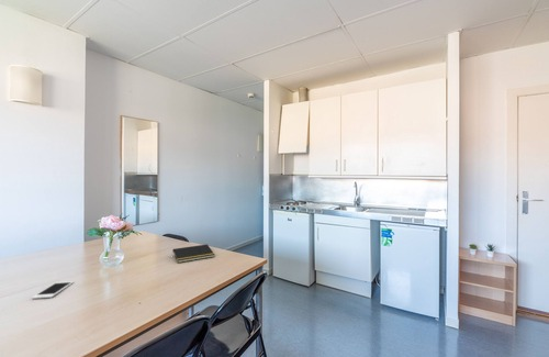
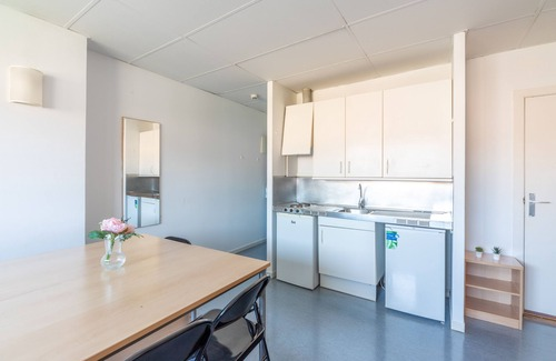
- cell phone (54, 289)
- notepad (193, 253)
